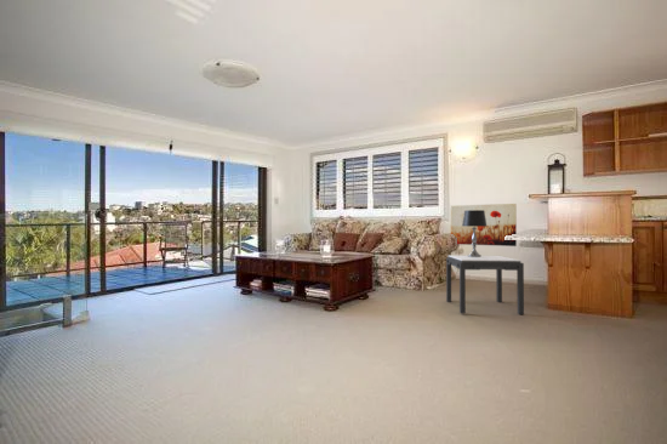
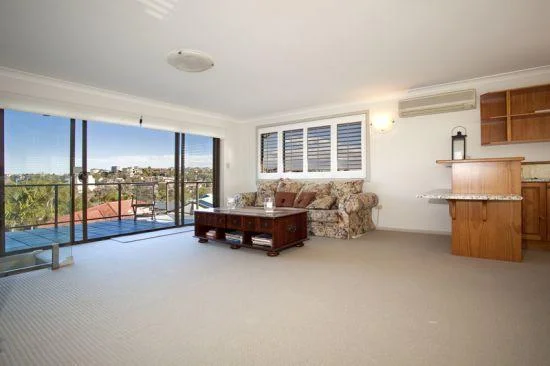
- wall art (481, 227)
- side table (479, 269)
- table lamp (474, 233)
